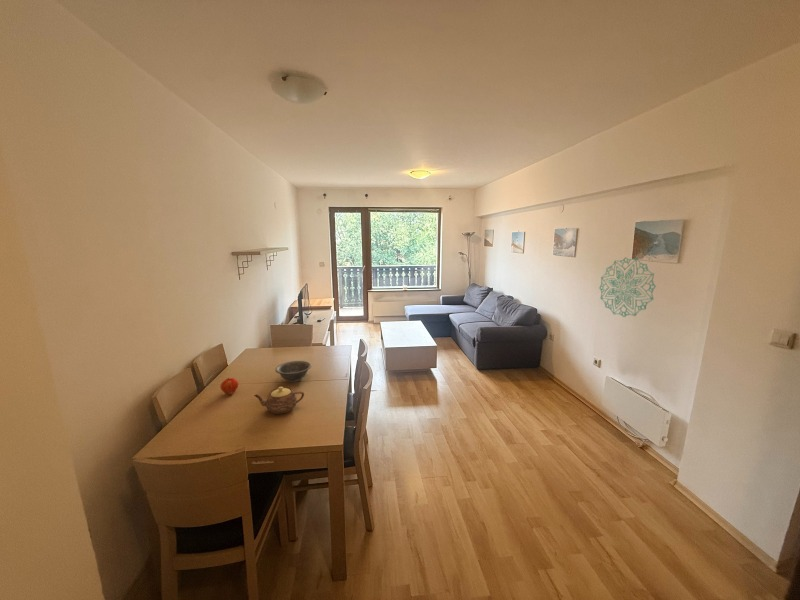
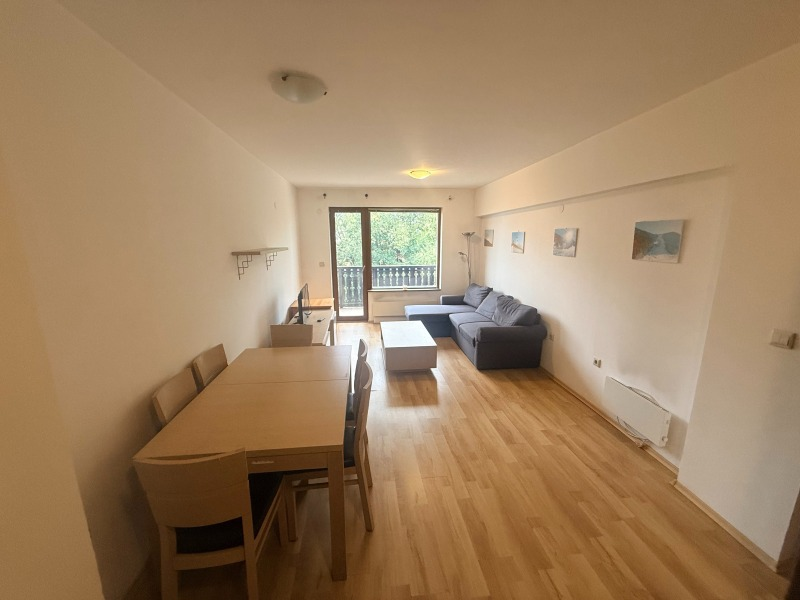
- teapot (279, 398)
- fruit (229, 385)
- decorative bowl (294, 372)
- wall decoration (624, 286)
